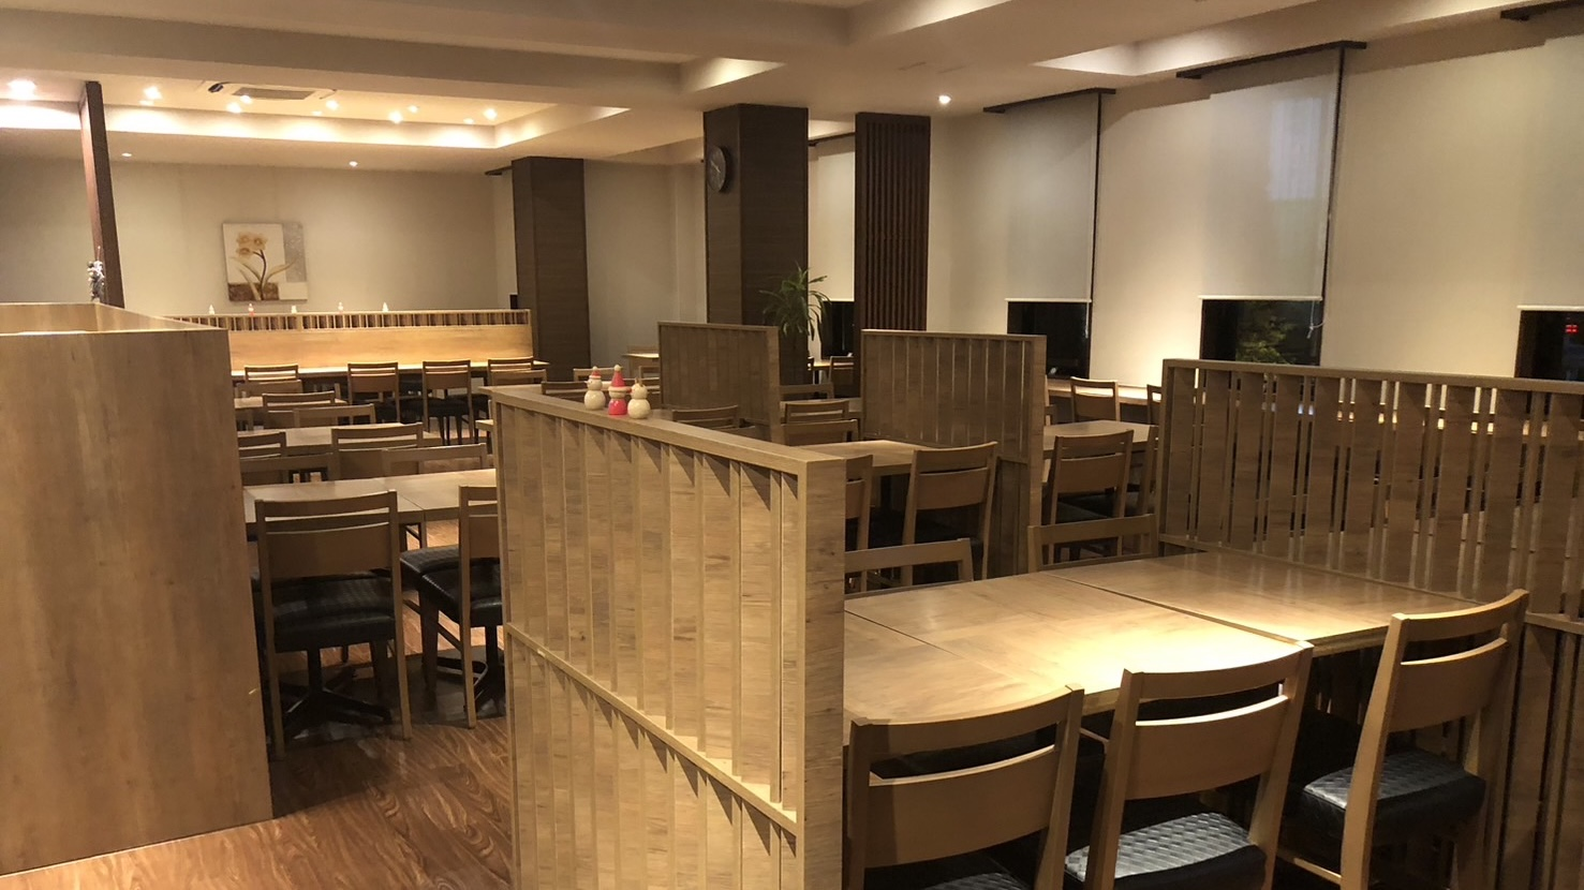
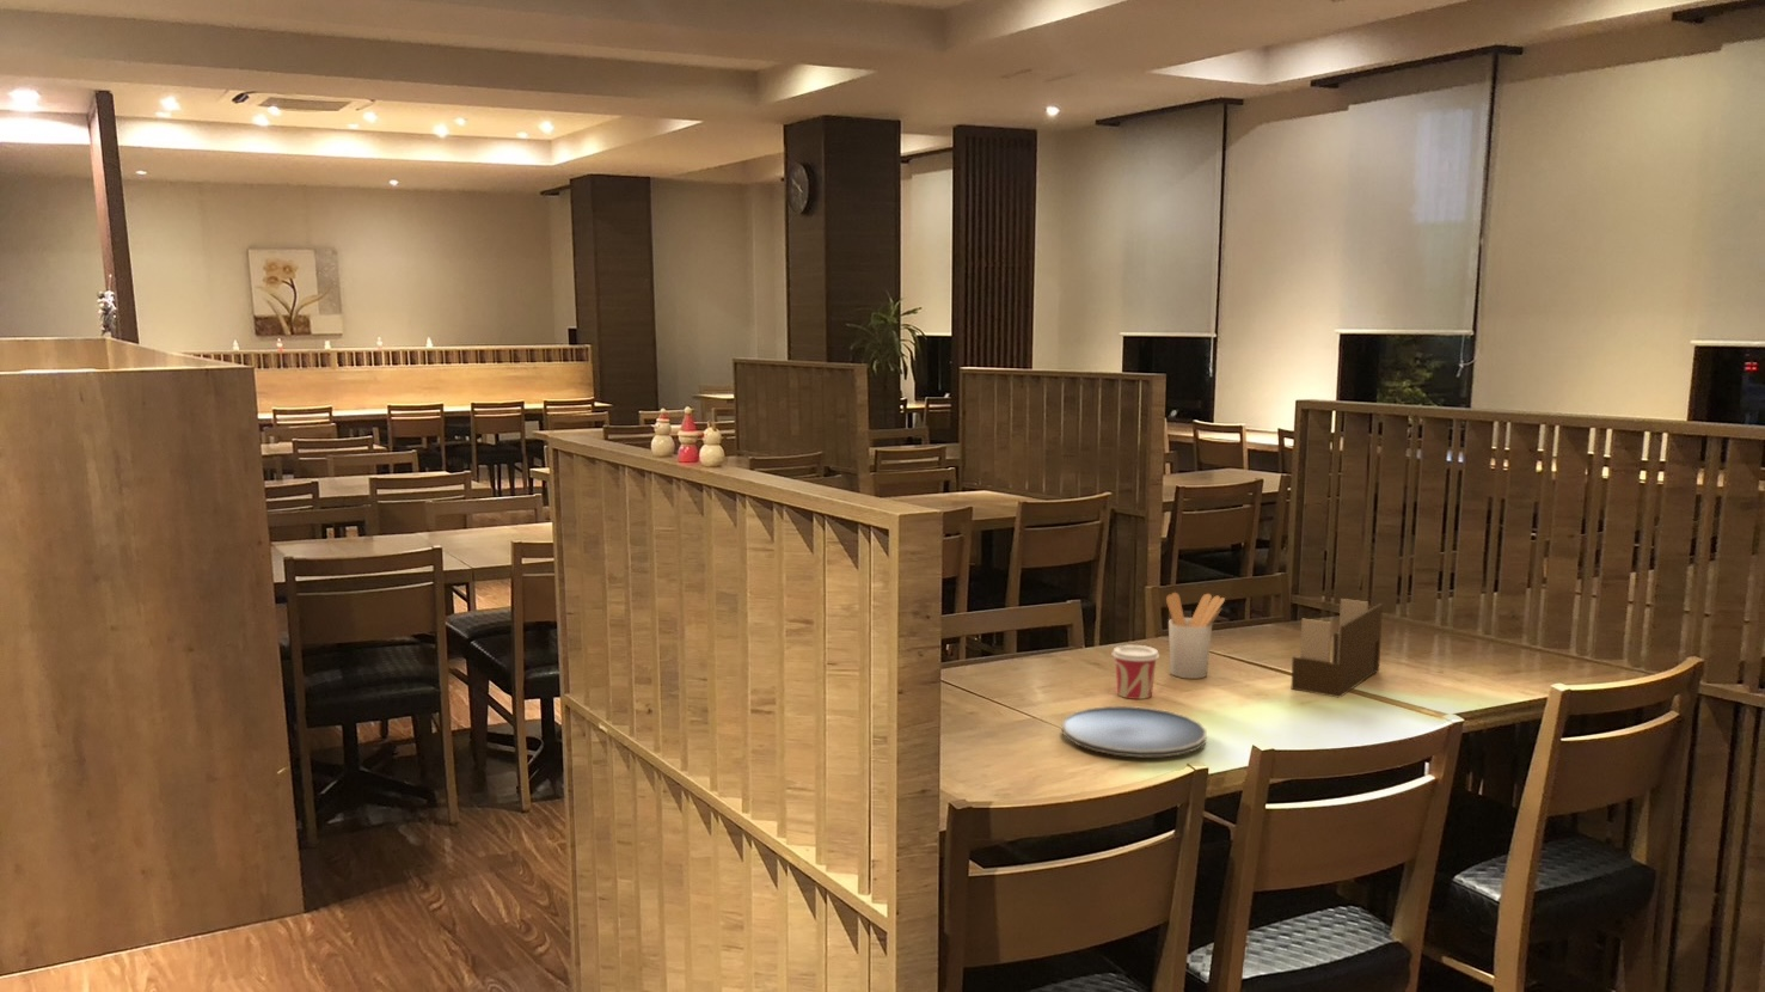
+ cup (1135, 672)
+ utensil holder (1196, 633)
+ plate (1133, 732)
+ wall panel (1337, 644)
